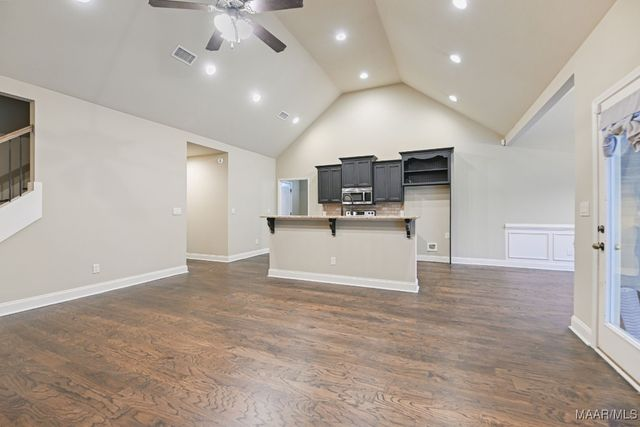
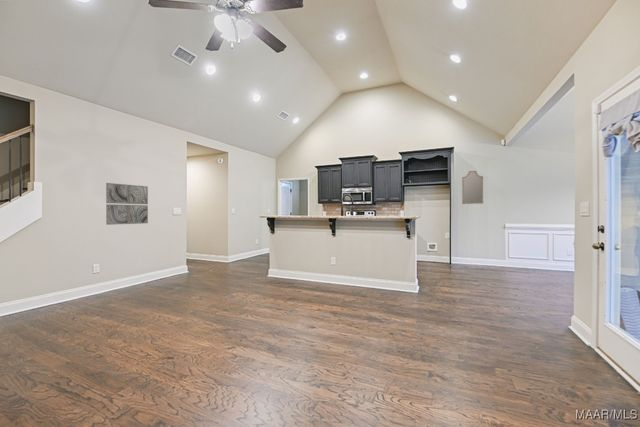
+ home mirror (472, 187)
+ wall art (128, 203)
